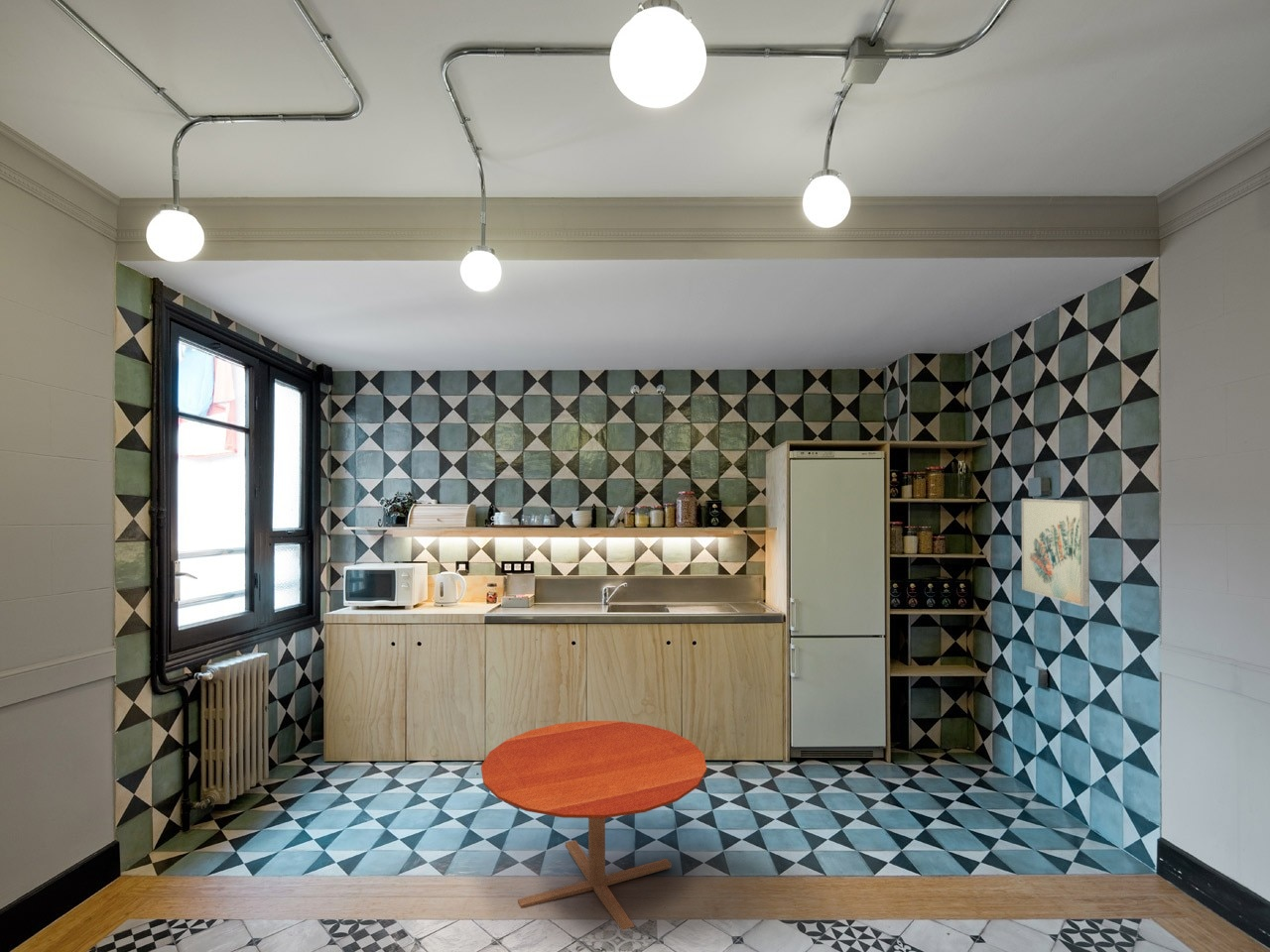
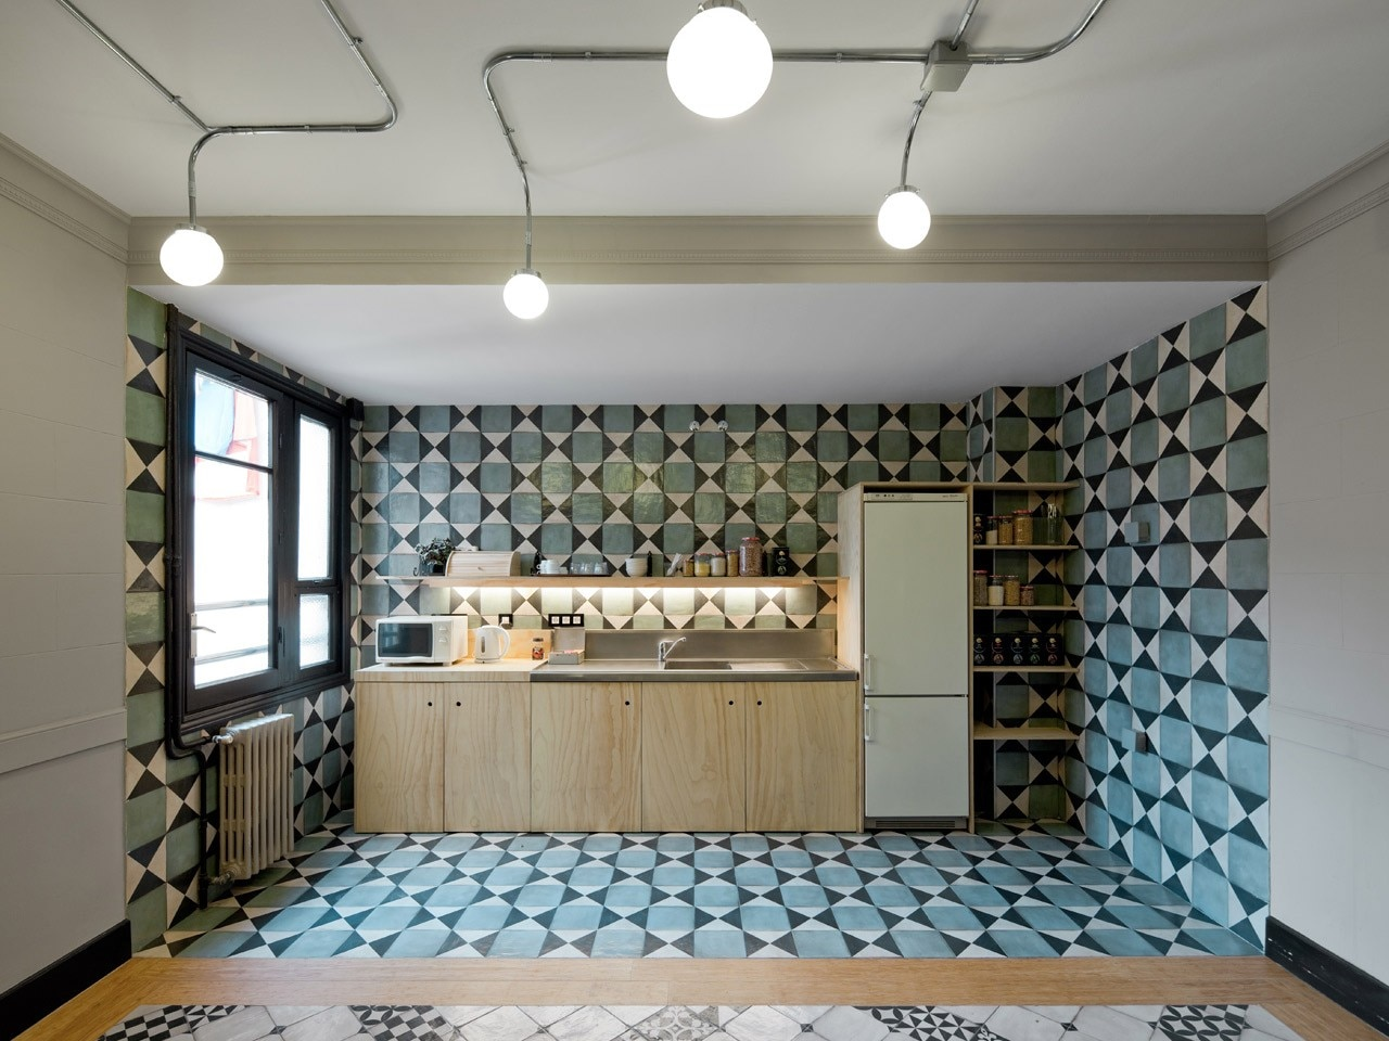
- wall art (1053, 548)
- round table (594, 822)
